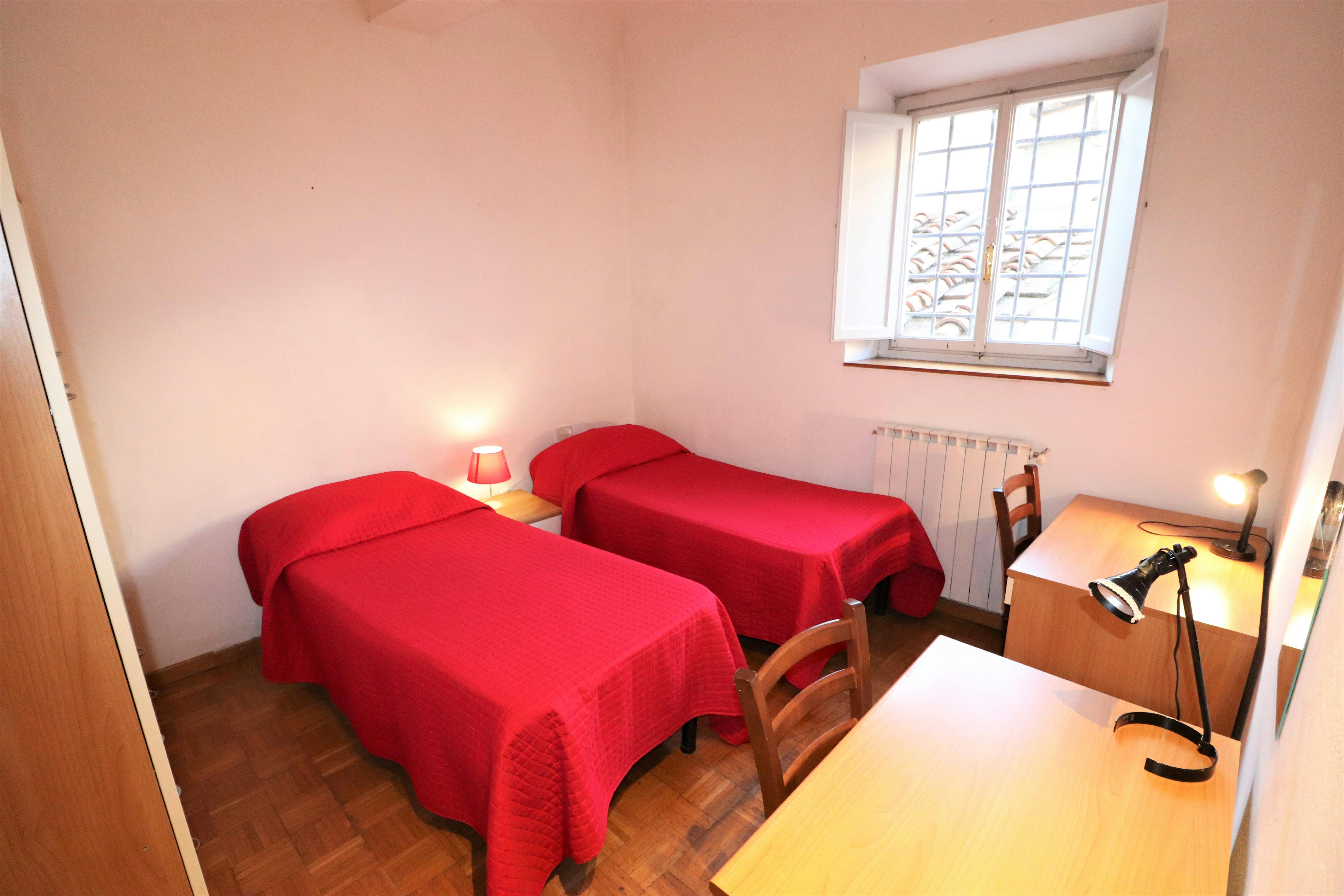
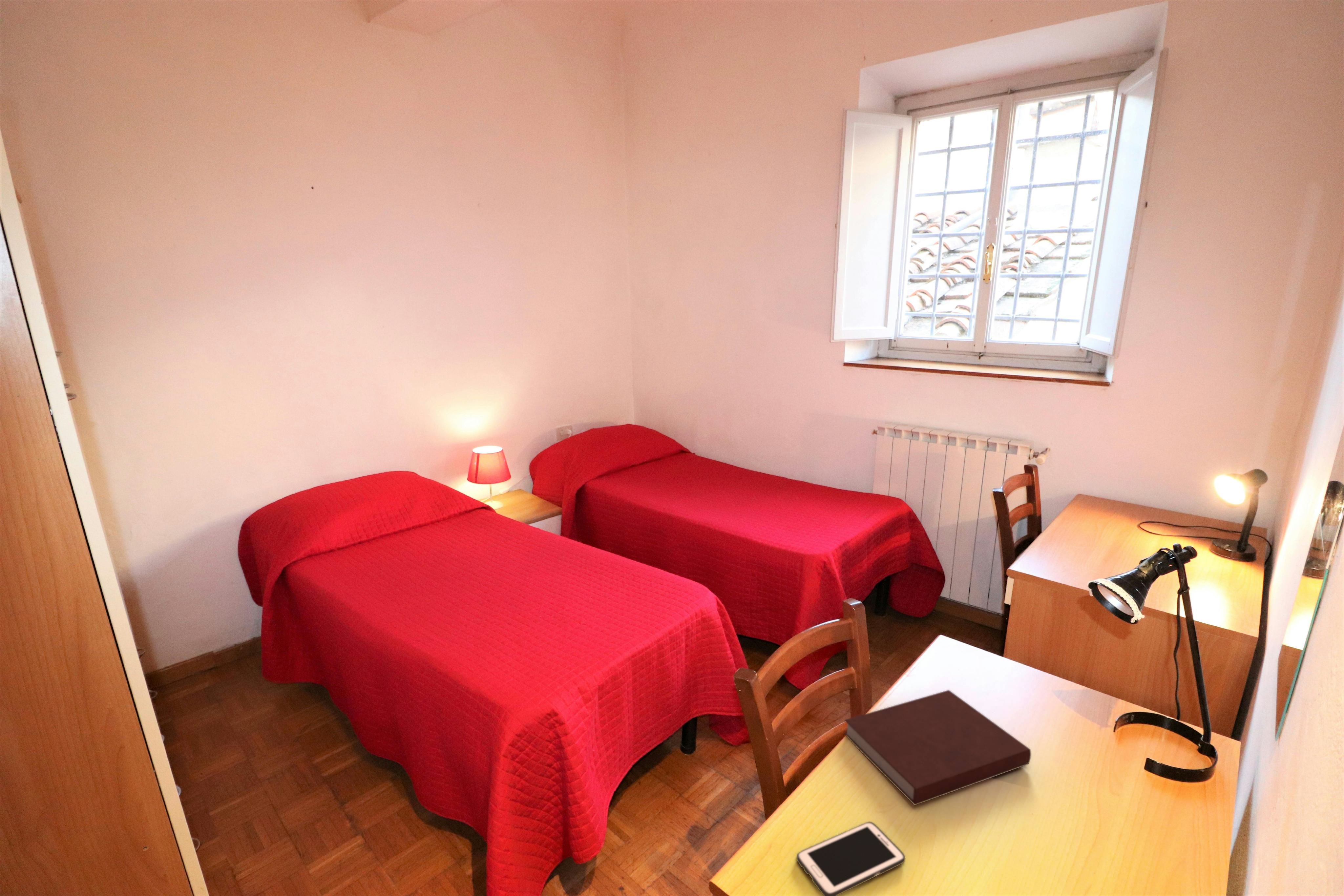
+ cell phone (850, 858)
+ notebook (934, 741)
